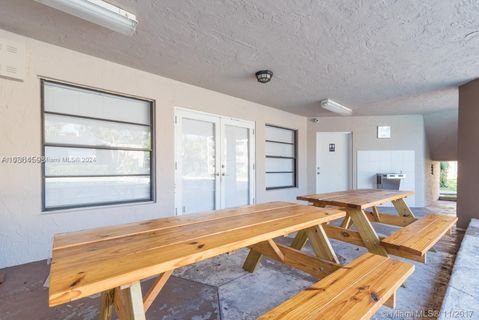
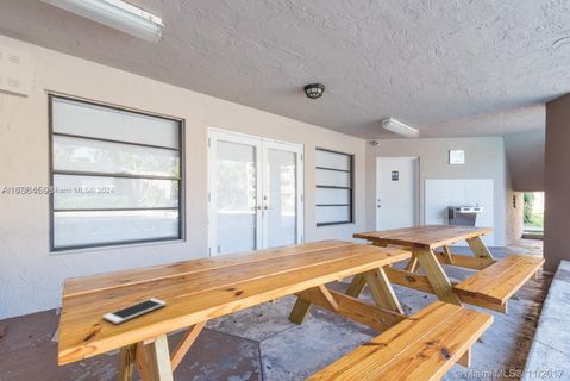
+ cell phone (136, 310)
